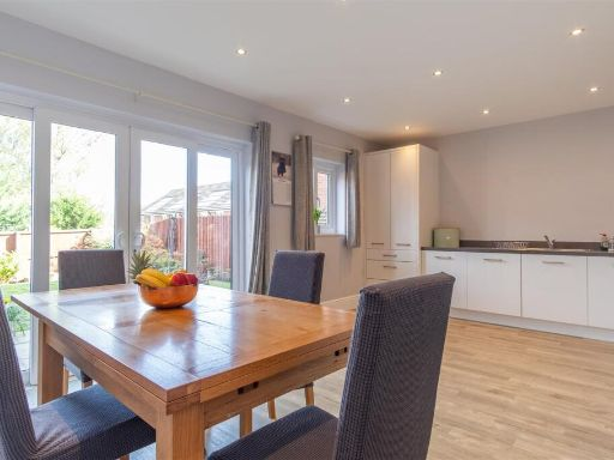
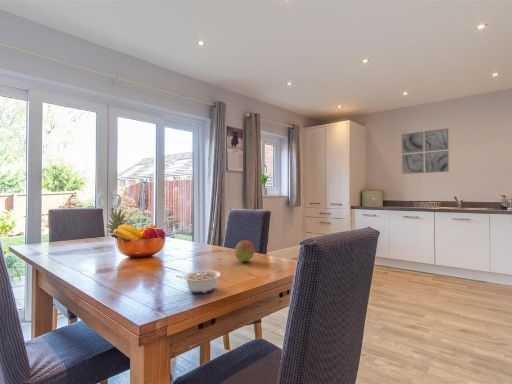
+ legume (201, 281)
+ wall art (423, 151)
+ fruit (244, 250)
